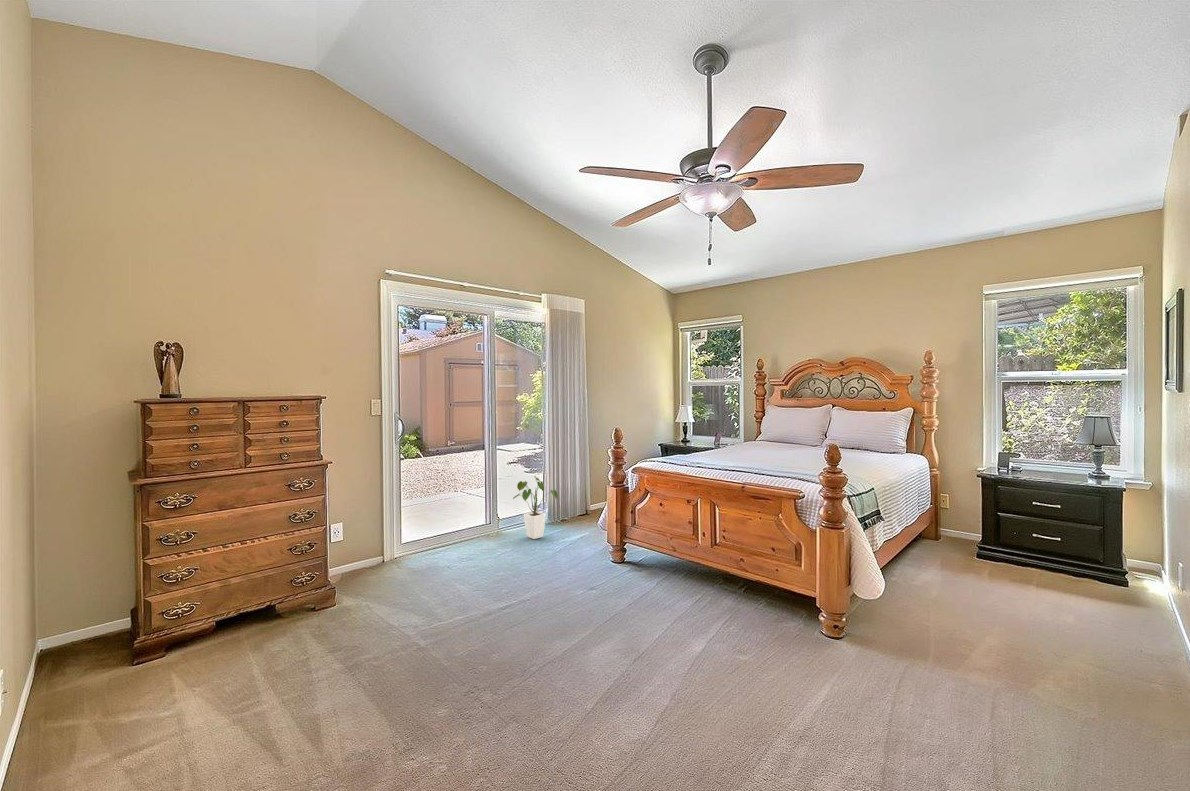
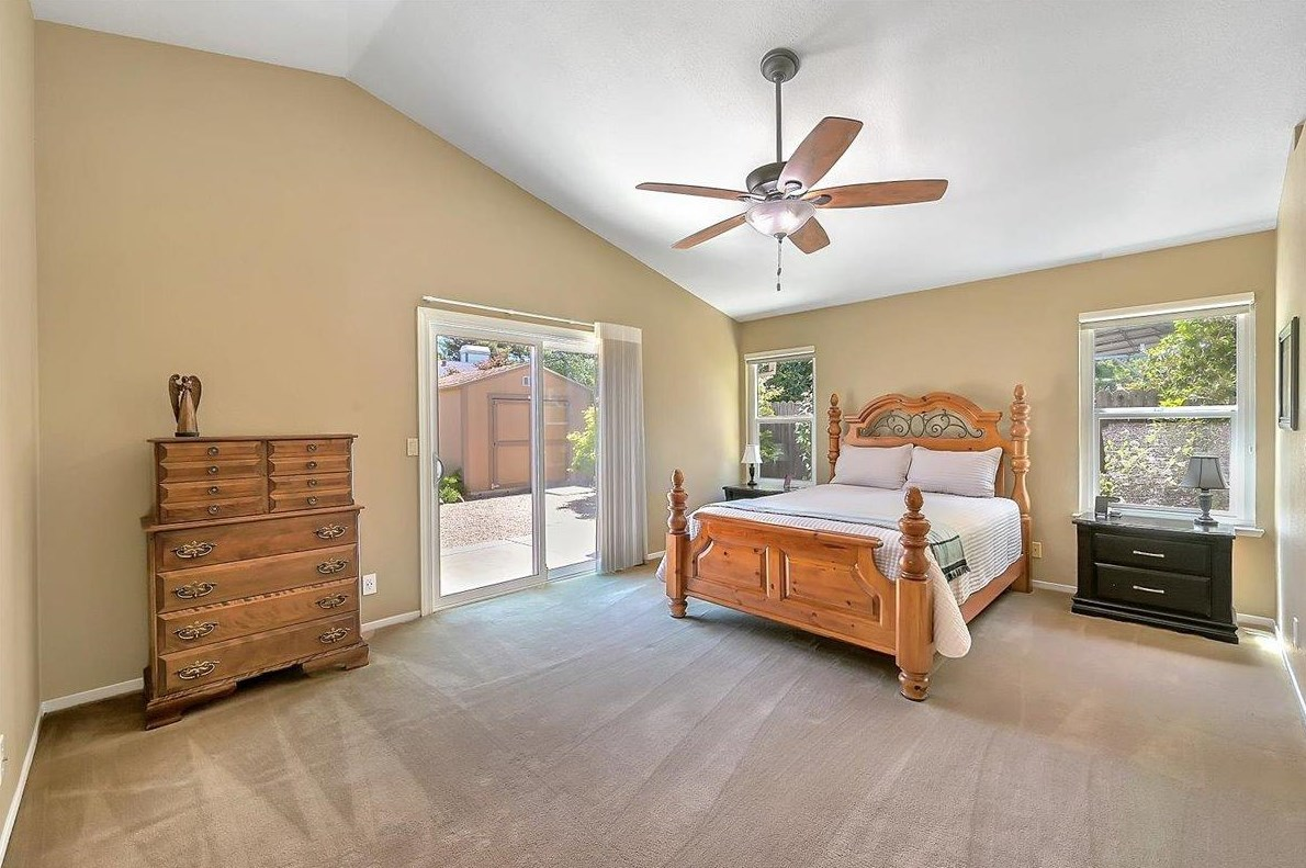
- house plant (538, 507)
